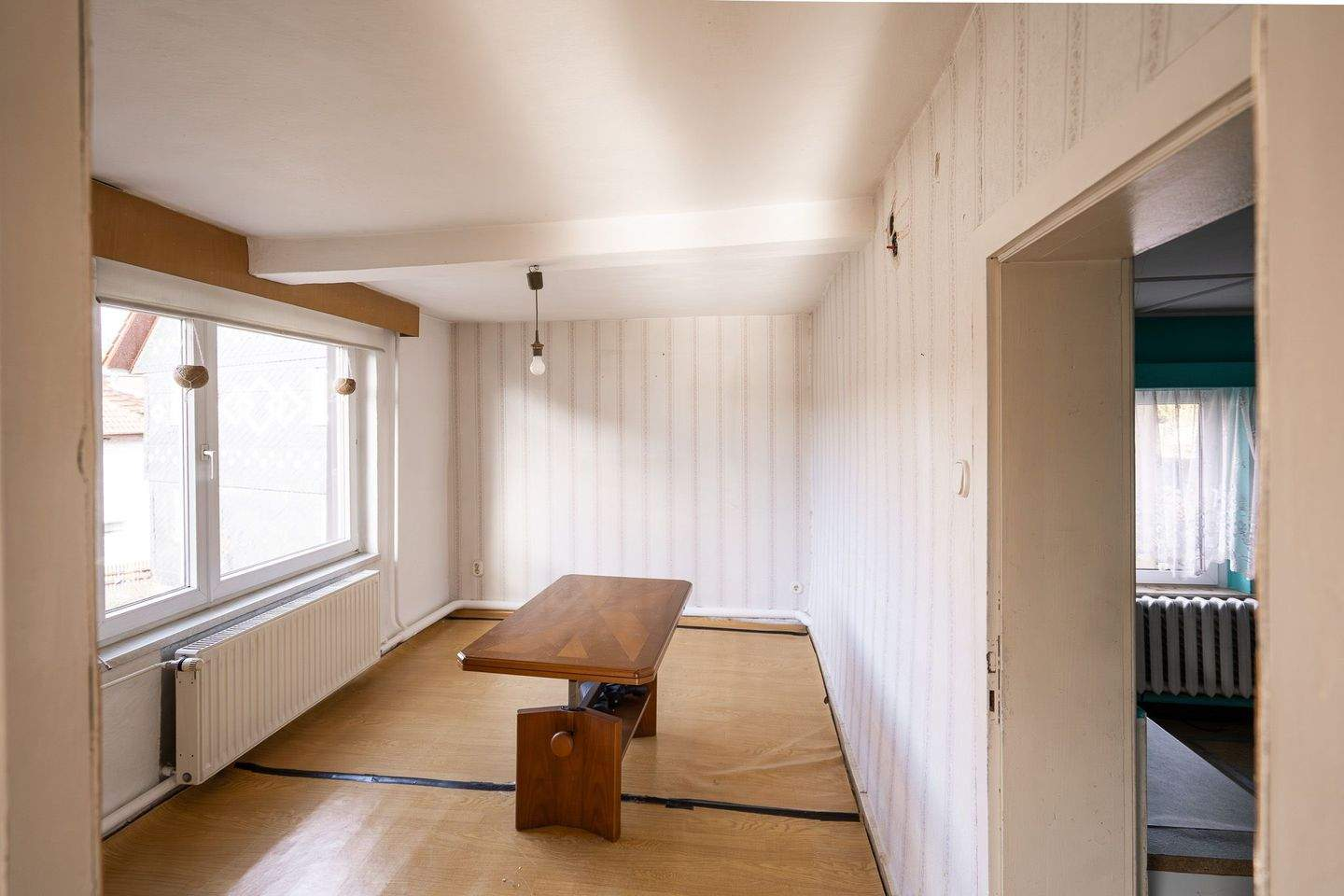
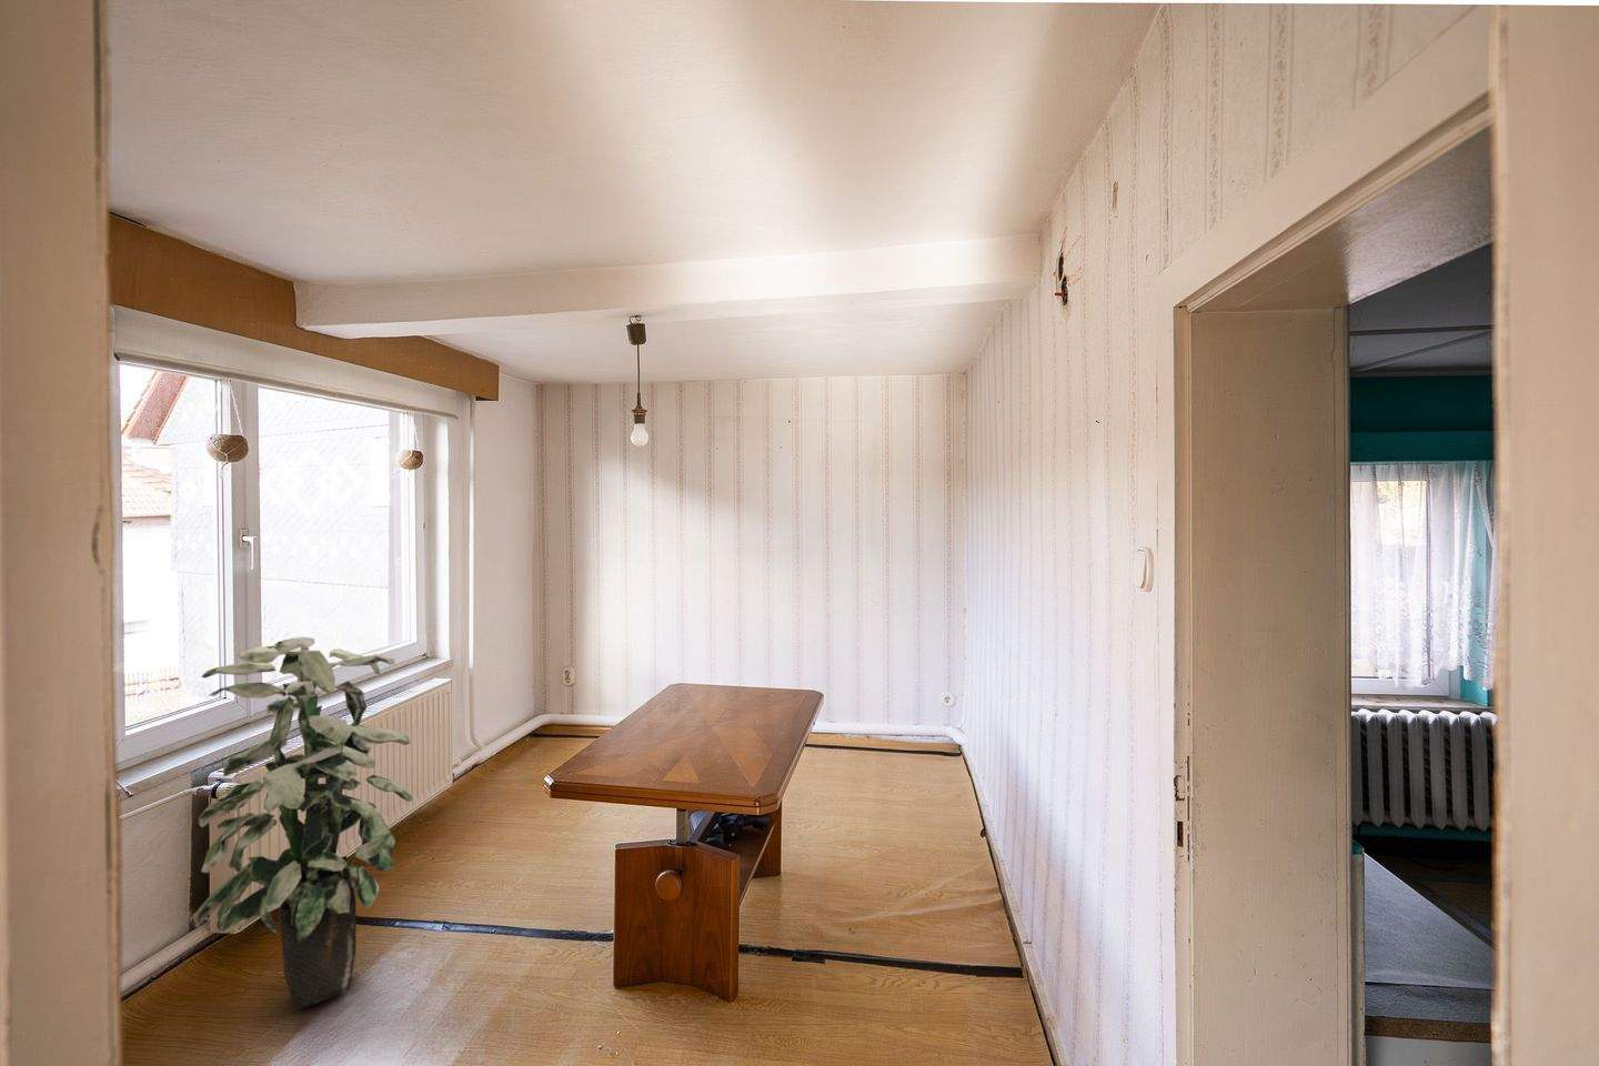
+ indoor plant (303, 810)
